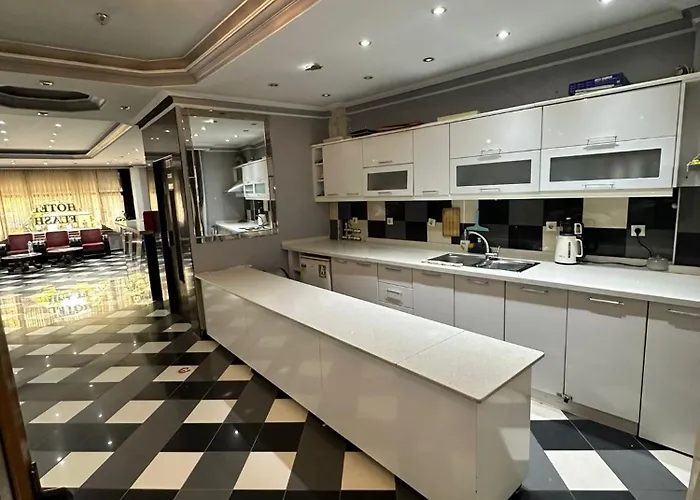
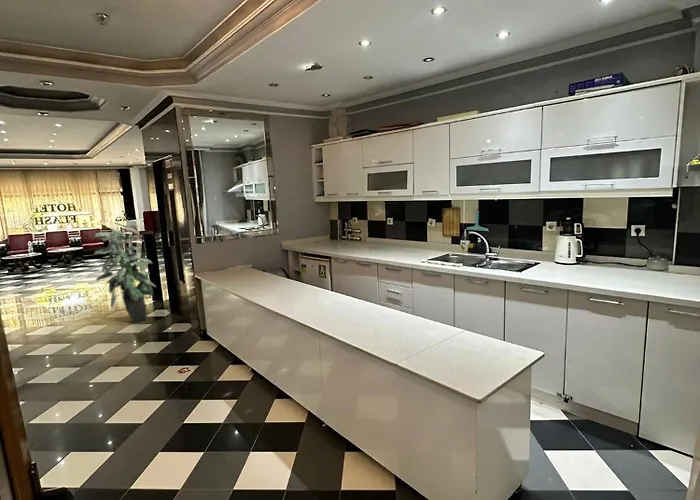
+ indoor plant (128, 274)
